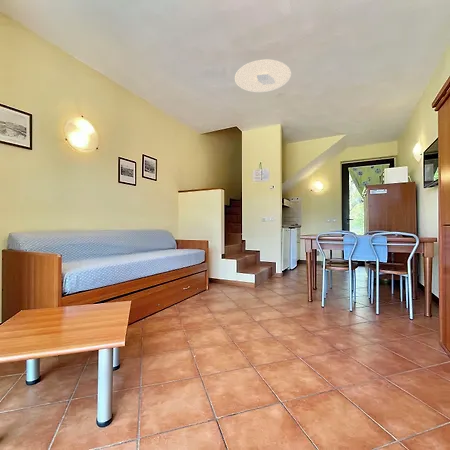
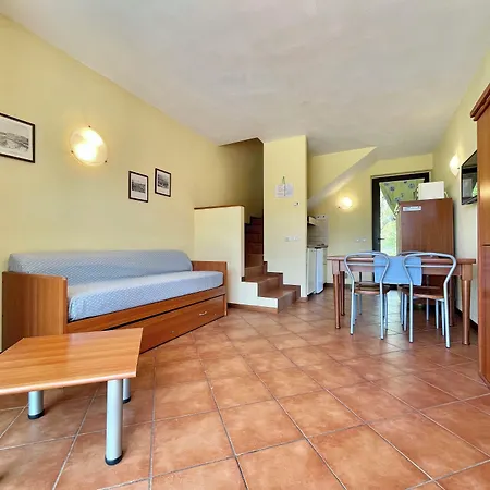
- ceiling light (262, 74)
